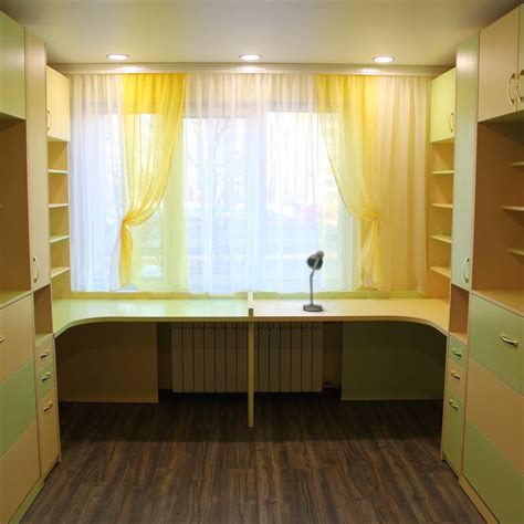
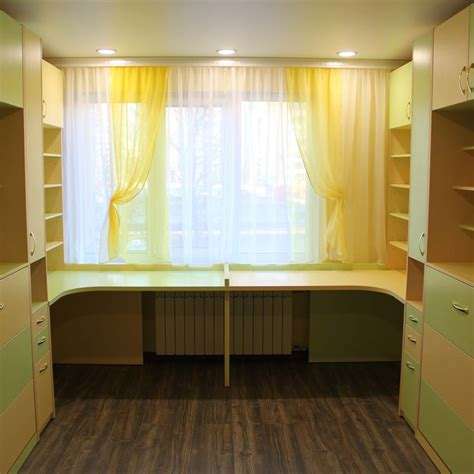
- desk lamp (312, 279)
